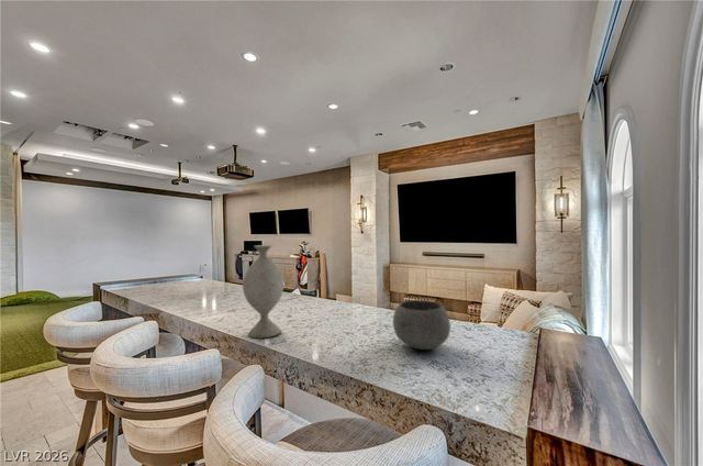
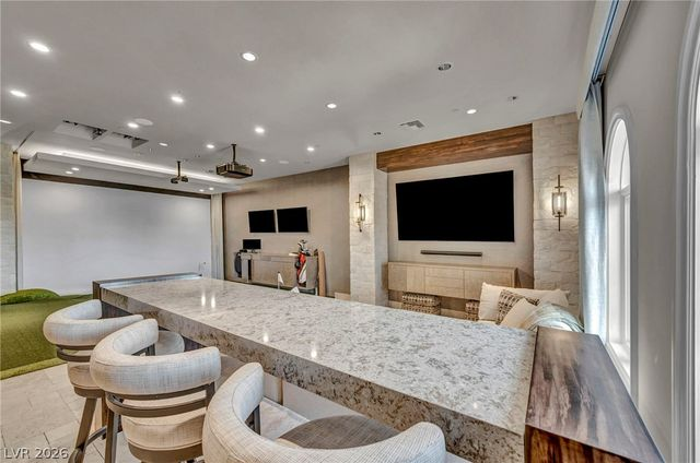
- bowl (421, 325)
- decorative vase (264, 289)
